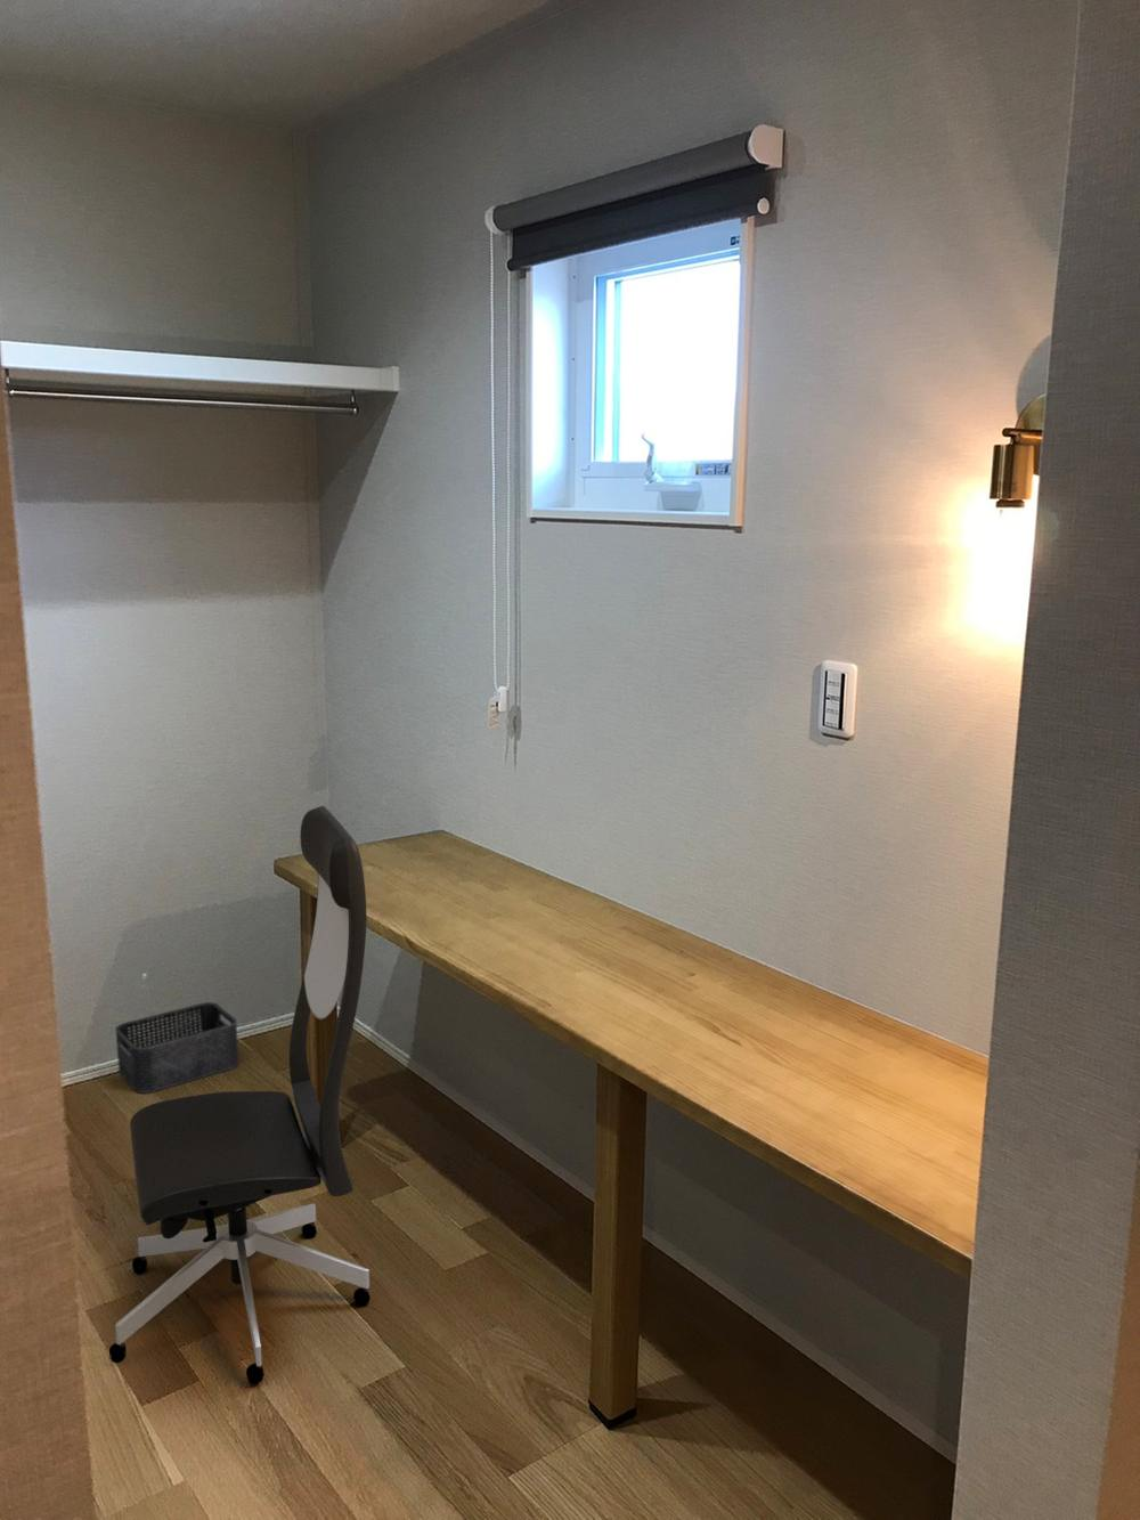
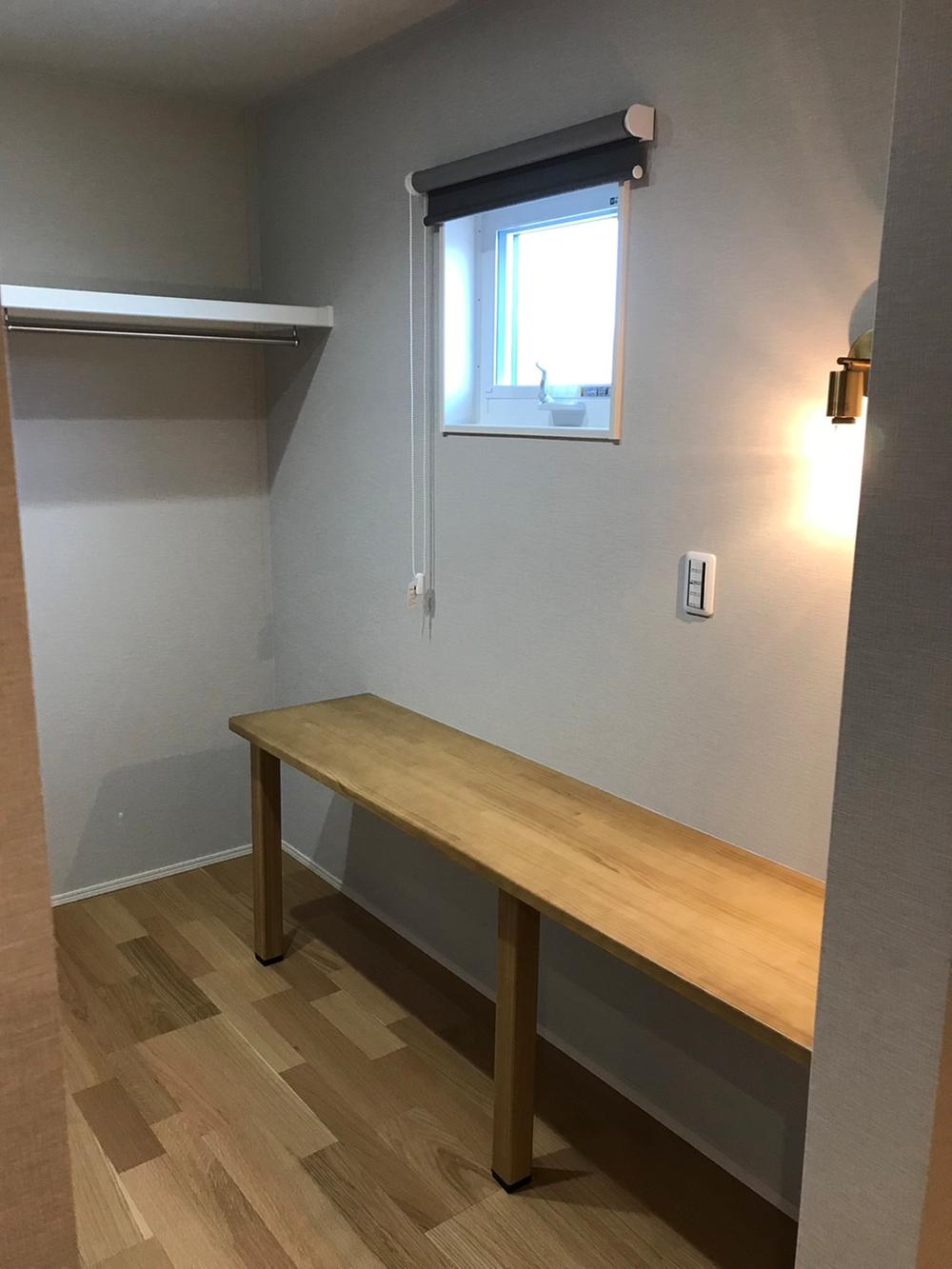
- office chair (229, 1091)
- storage bin (178, 1046)
